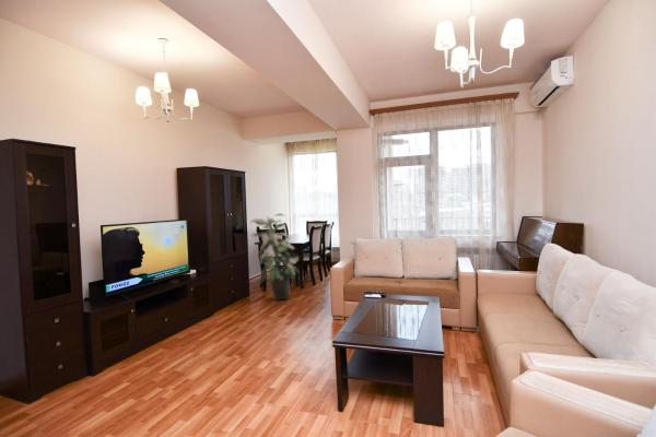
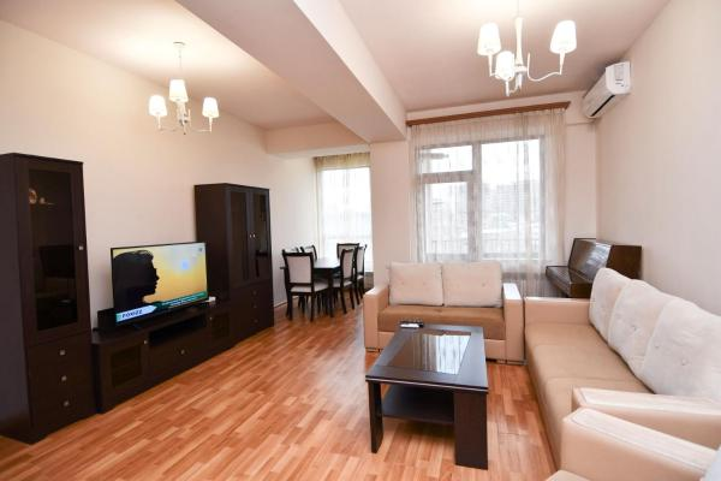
- indoor plant (277, 257)
